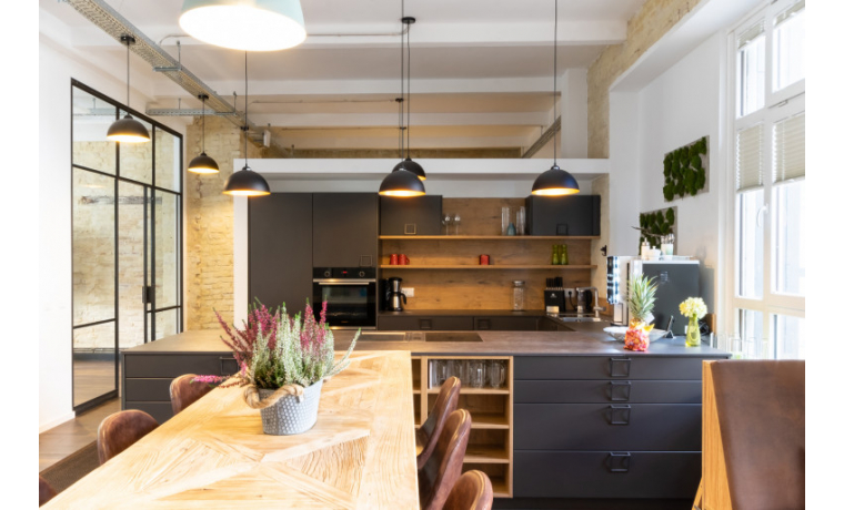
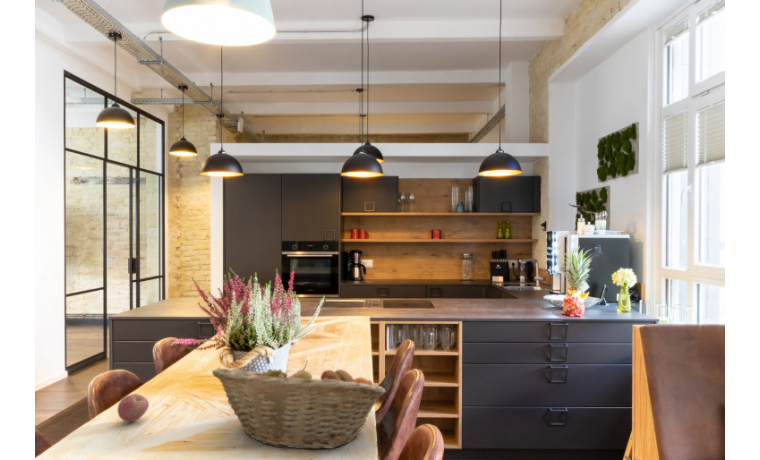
+ apple (133, 407)
+ fruit basket (298, 394)
